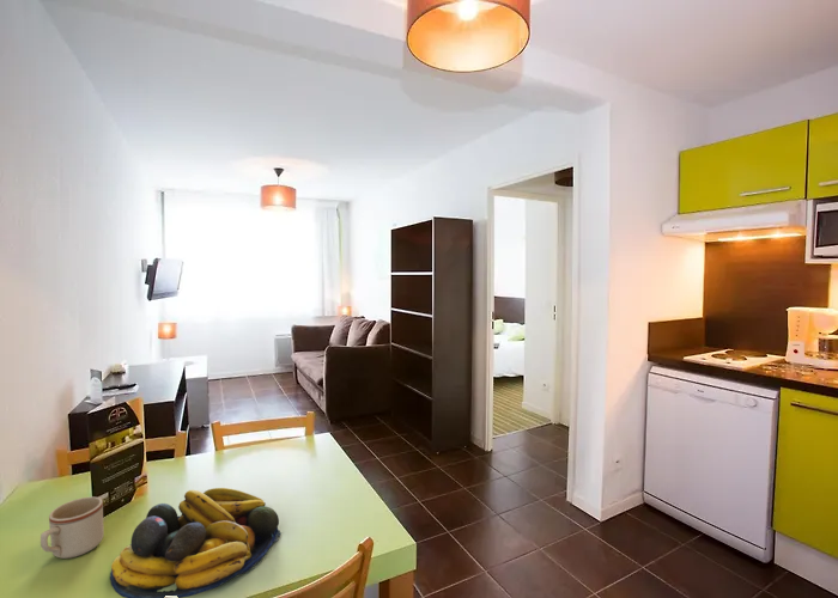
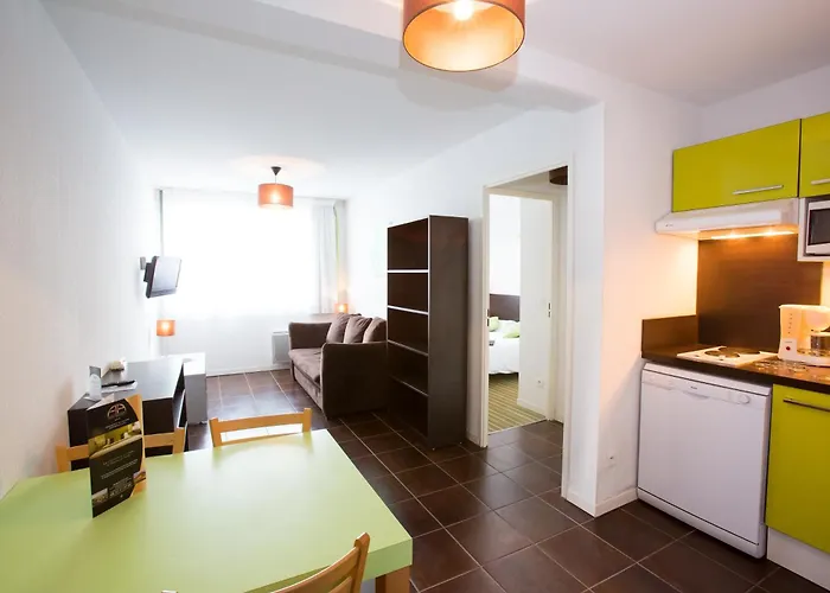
- fruit bowl (199, 523)
- mug (71, 531)
